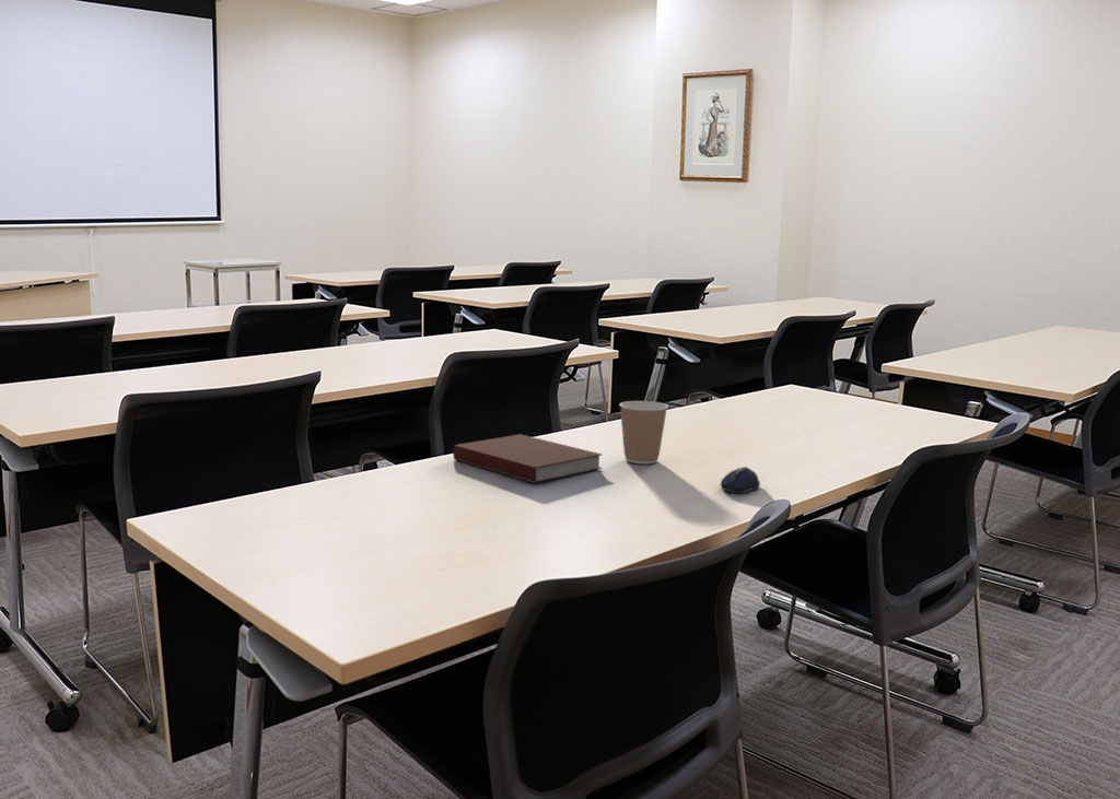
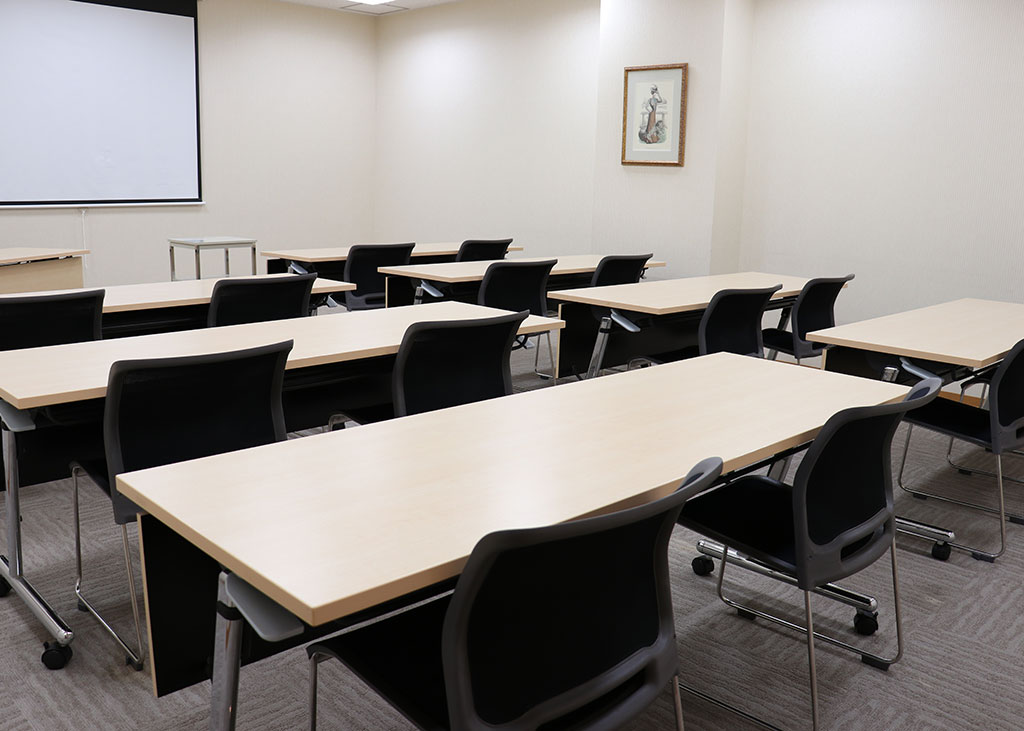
- computer mouse (740, 477)
- coffee cup (642, 432)
- notebook (526, 457)
